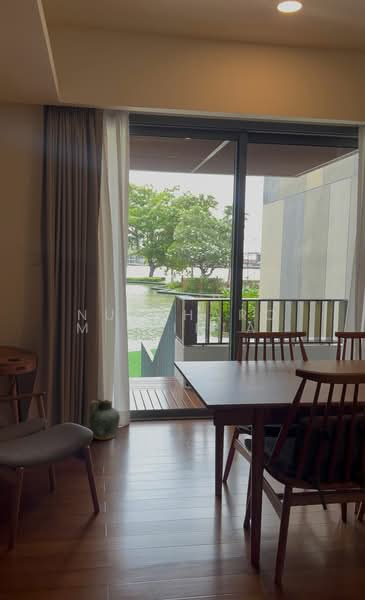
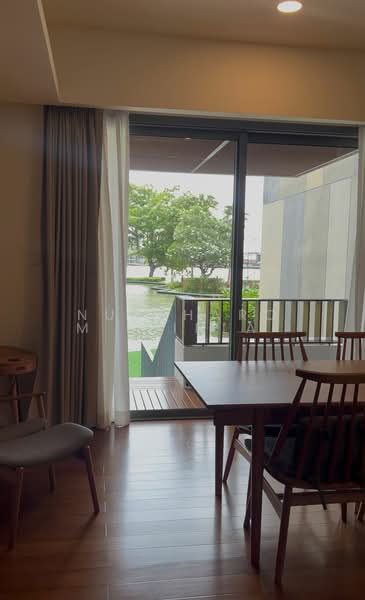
- ceramic jug (104, 416)
